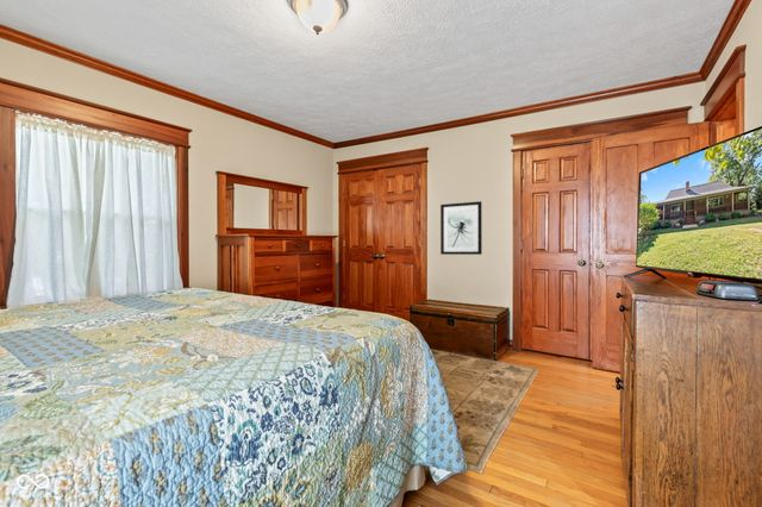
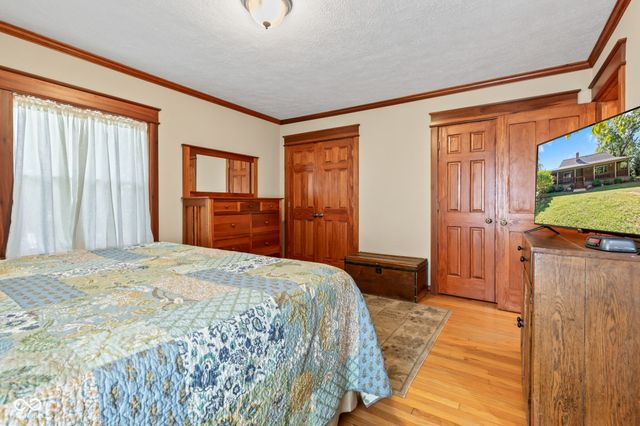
- wall art (460, 229)
